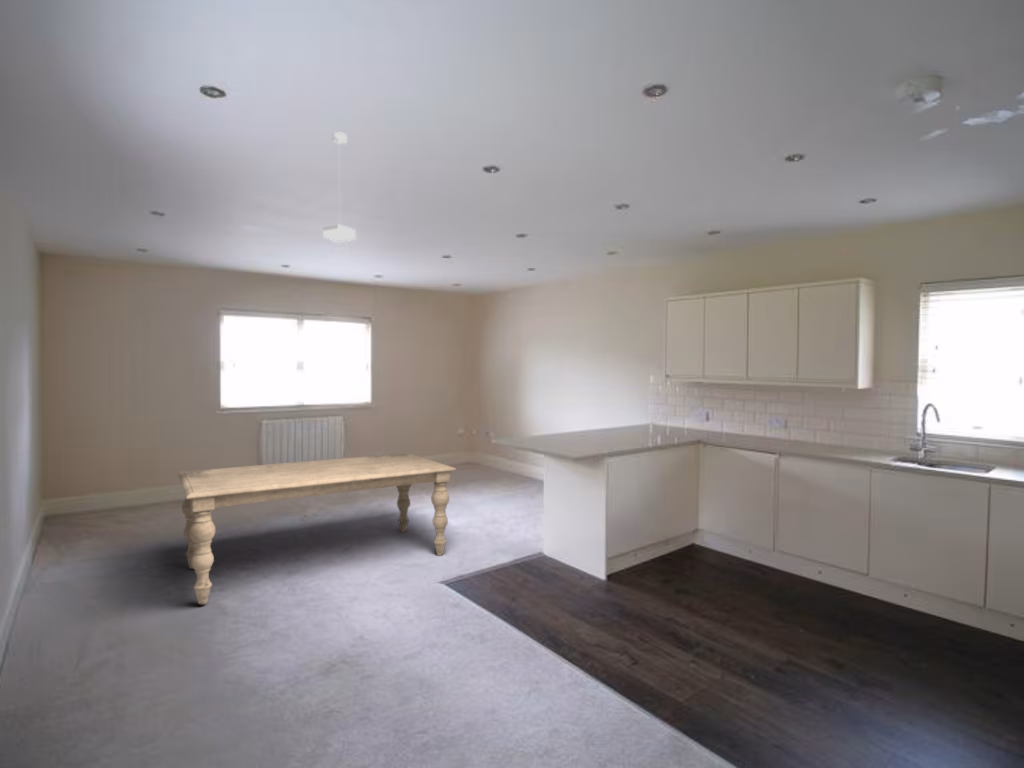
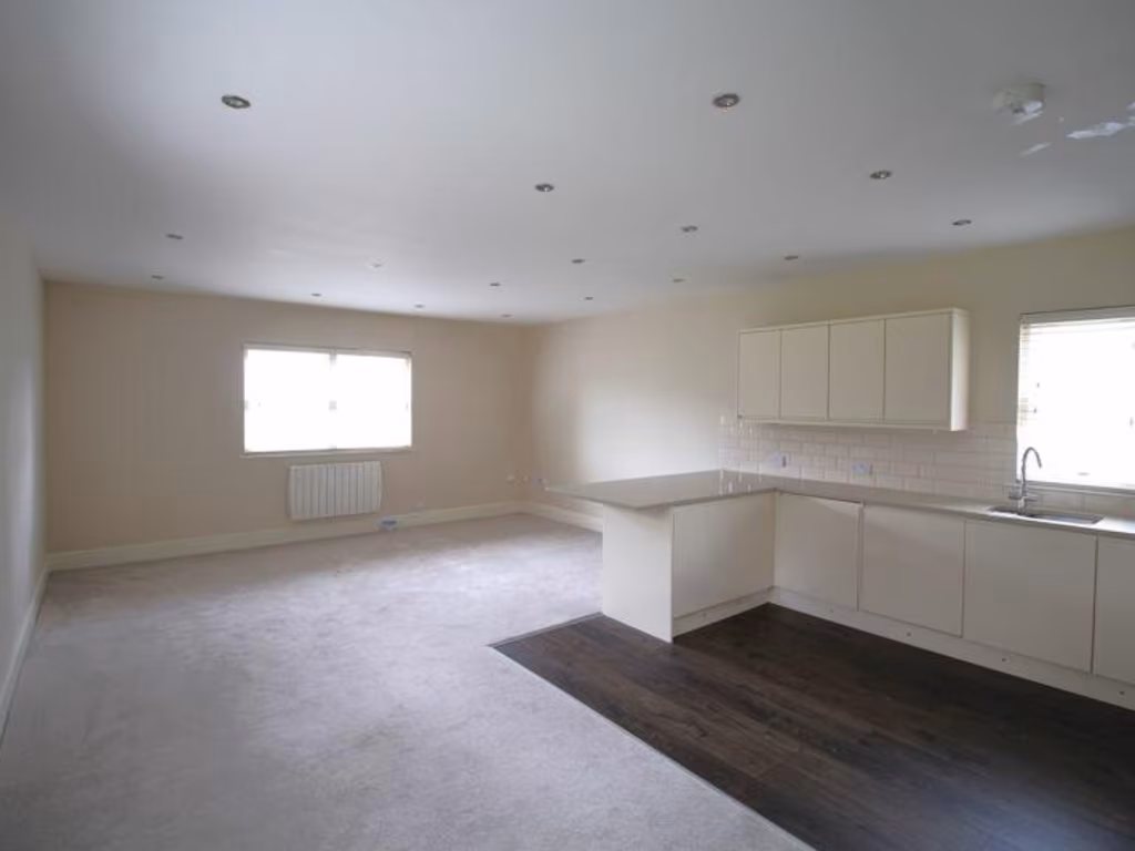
- pendant lamp (339, 186)
- dining table (315, 495)
